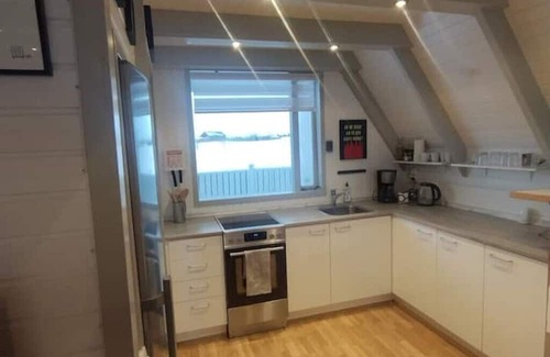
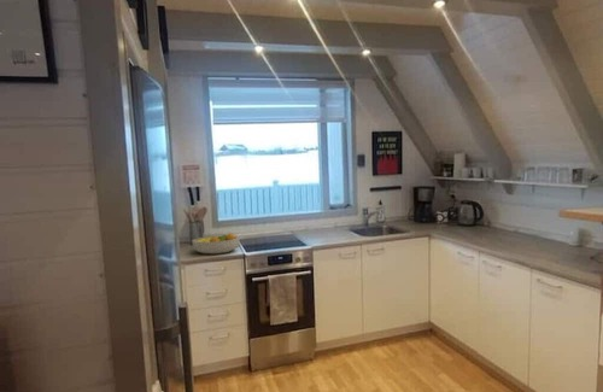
+ fruit bowl (216, 241)
